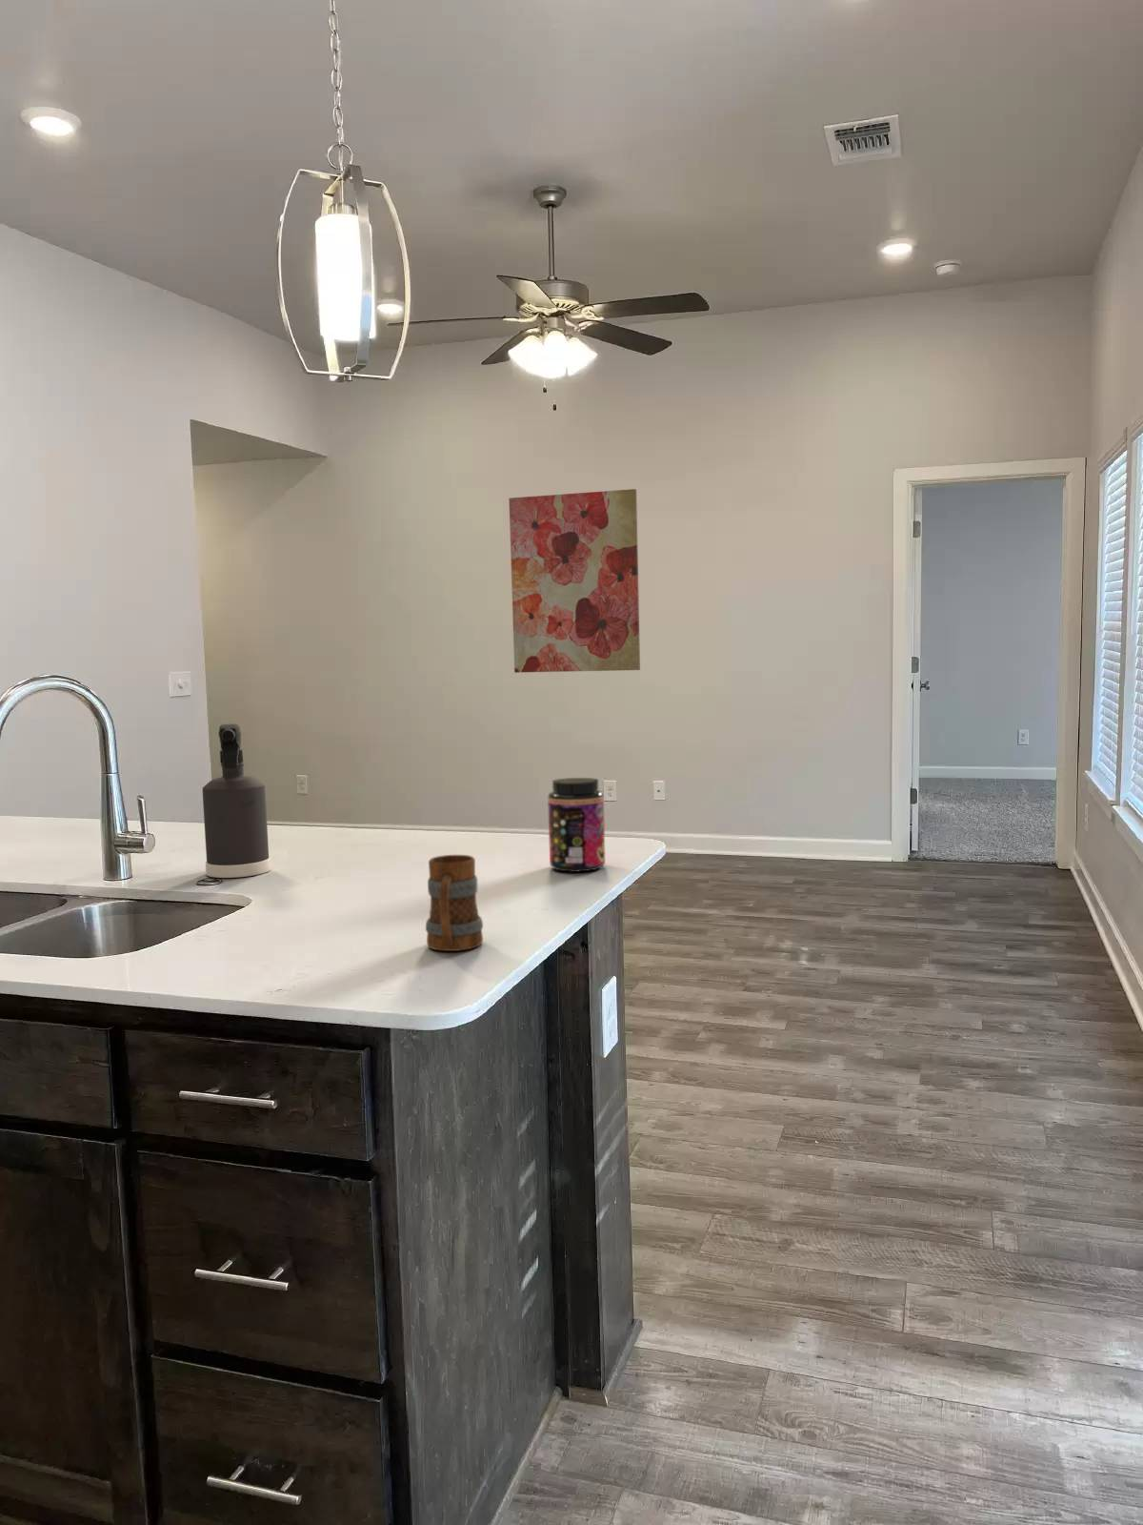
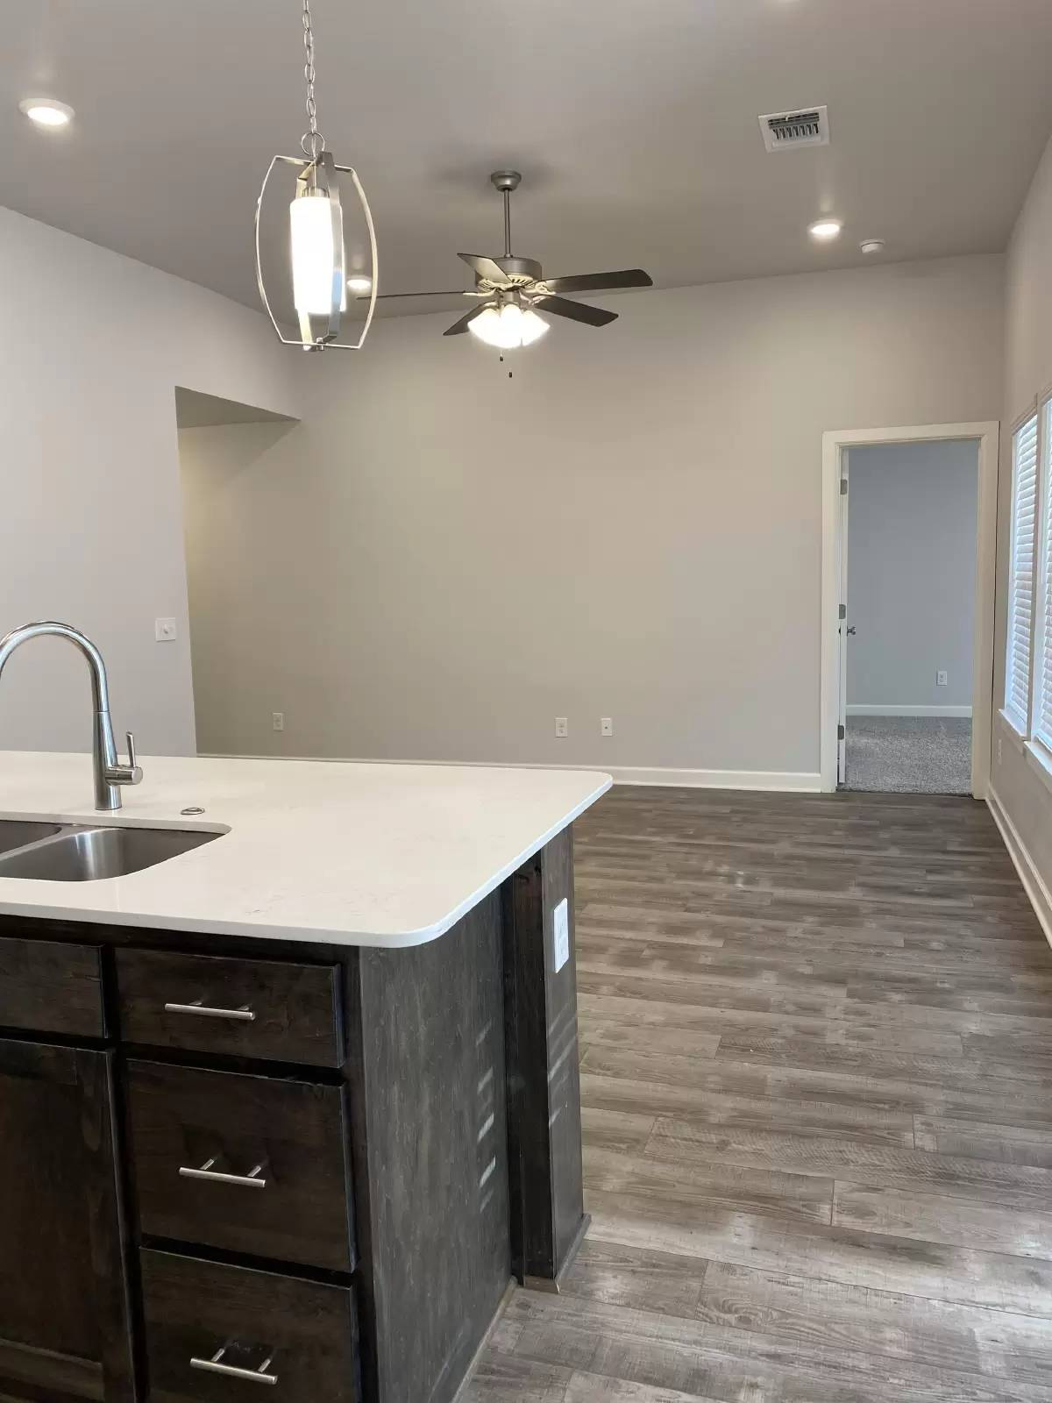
- wall art (574, 582)
- mug (450, 903)
- jar (576, 824)
- spray bottle (233, 797)
